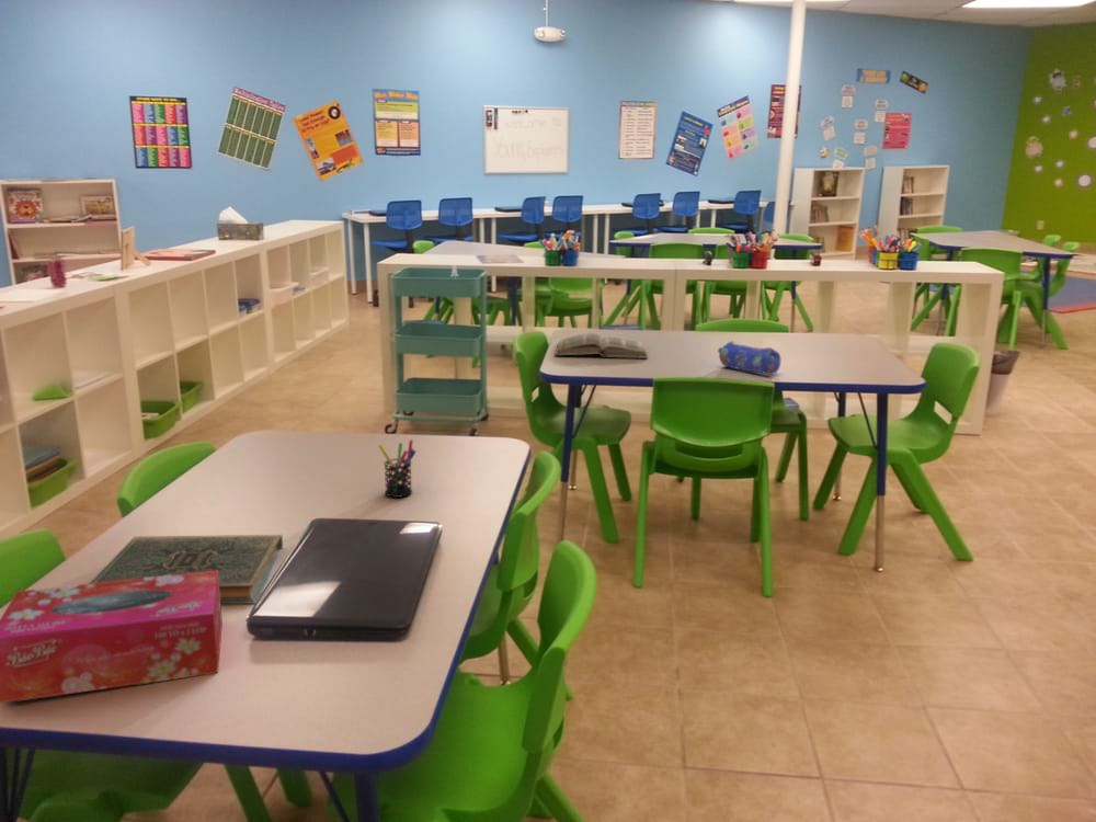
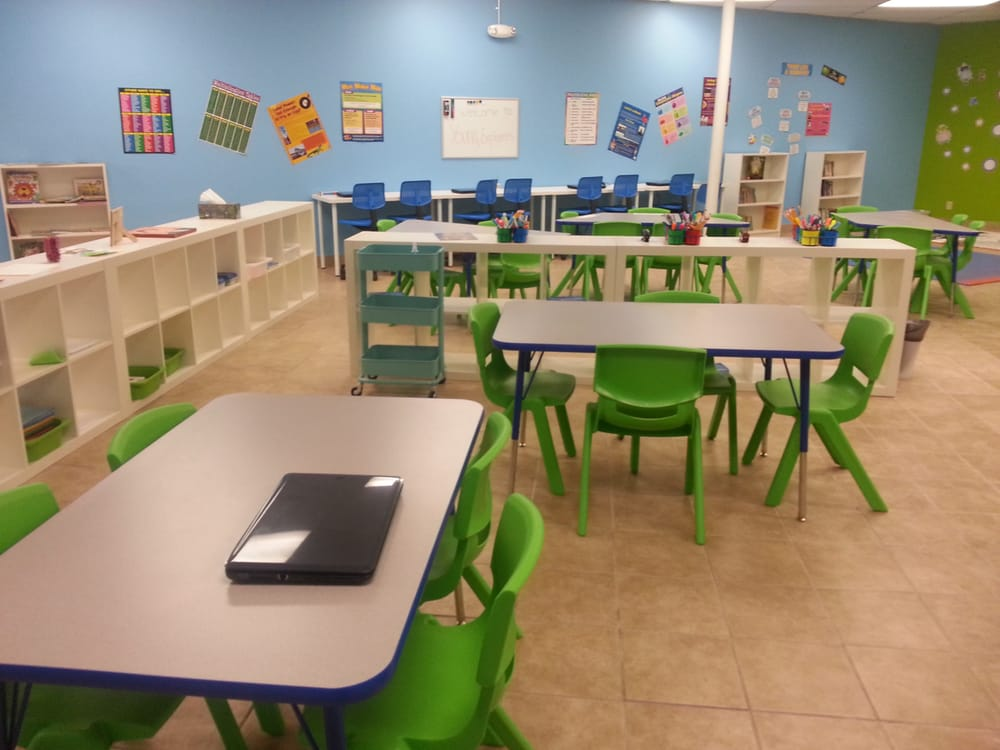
- book (191, 568)
- pen holder (399, 465)
- tissue box (116, 631)
- pencil case (749, 357)
- book (601, 344)
